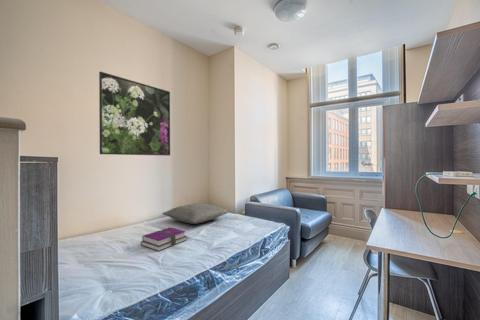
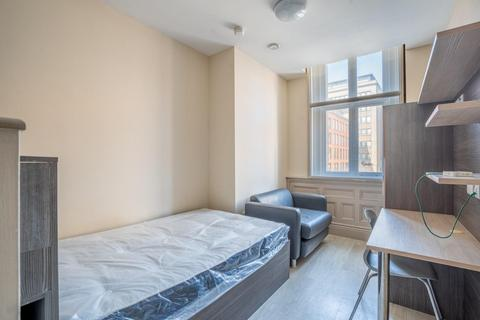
- hardback book (164, 237)
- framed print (139, 118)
- pillow (196, 212)
